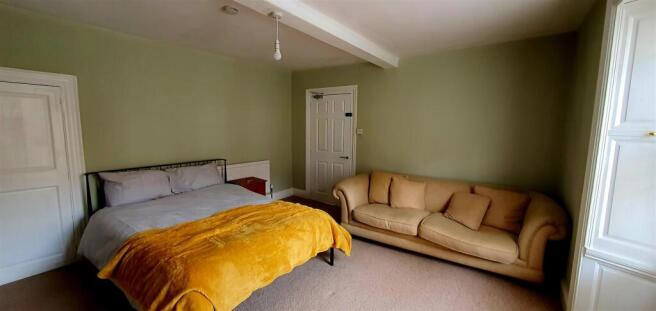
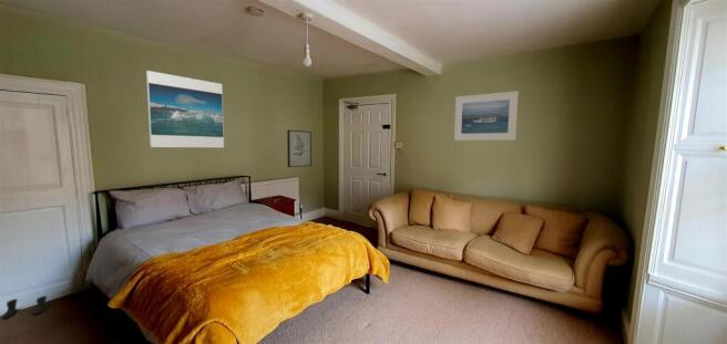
+ wall art (299, 148)
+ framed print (484, 117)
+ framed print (188, 113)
+ boots (18, 310)
